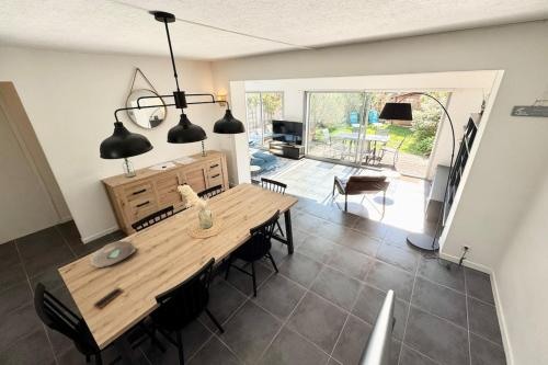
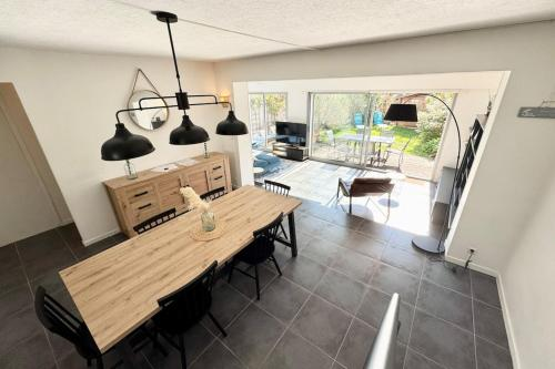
- smartphone (109, 297)
- decorative bowl (113, 252)
